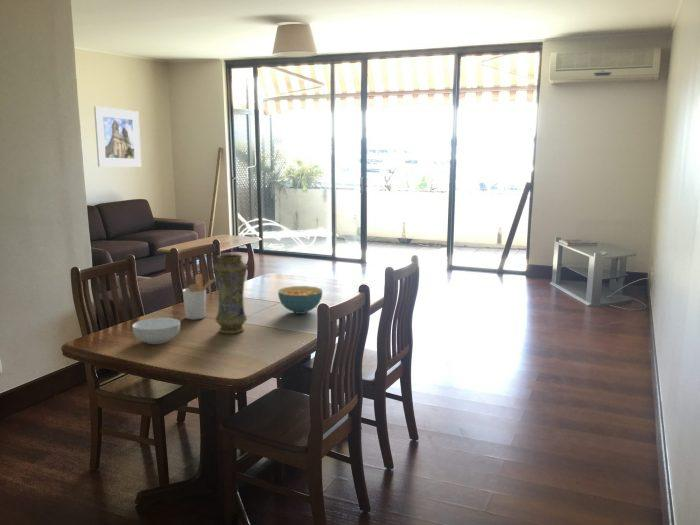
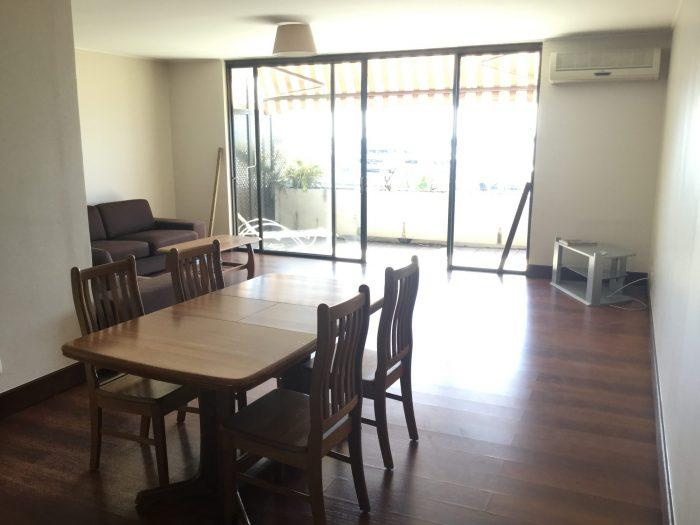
- cereal bowl (300, 301)
- cereal bowl (156, 332)
- vase (231, 293)
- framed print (118, 138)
- utensil holder (200, 296)
